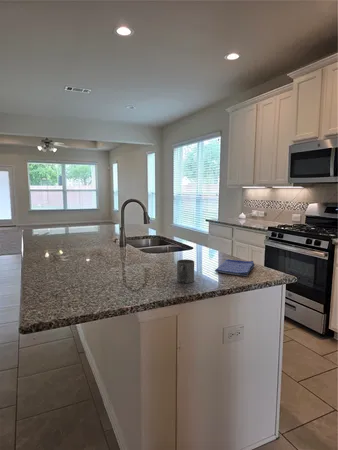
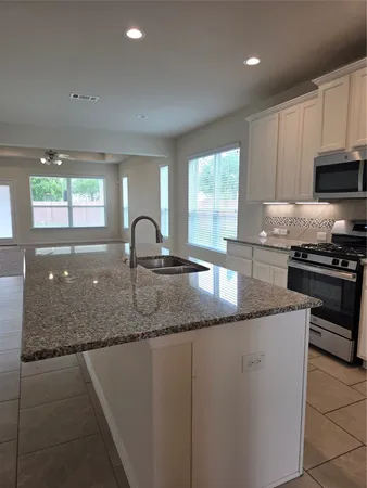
- mug (184, 271)
- dish towel (235, 266)
